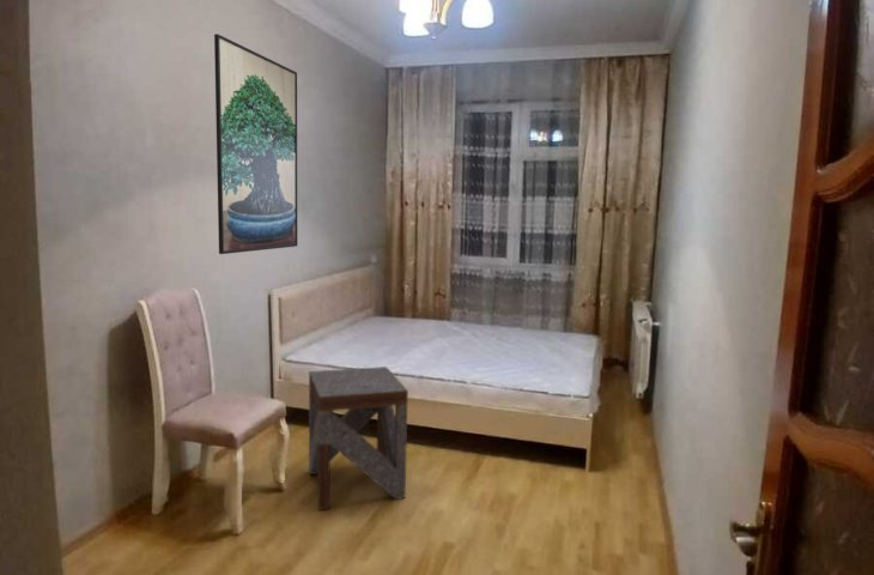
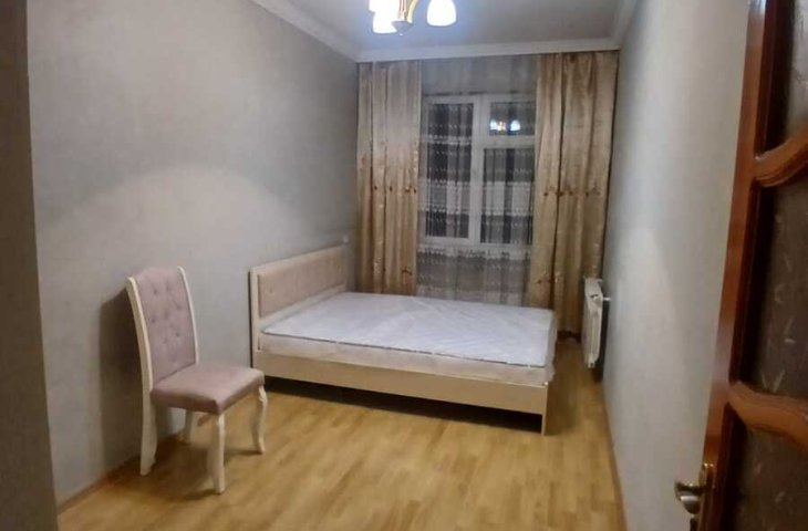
- side table (356, 432)
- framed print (261, 155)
